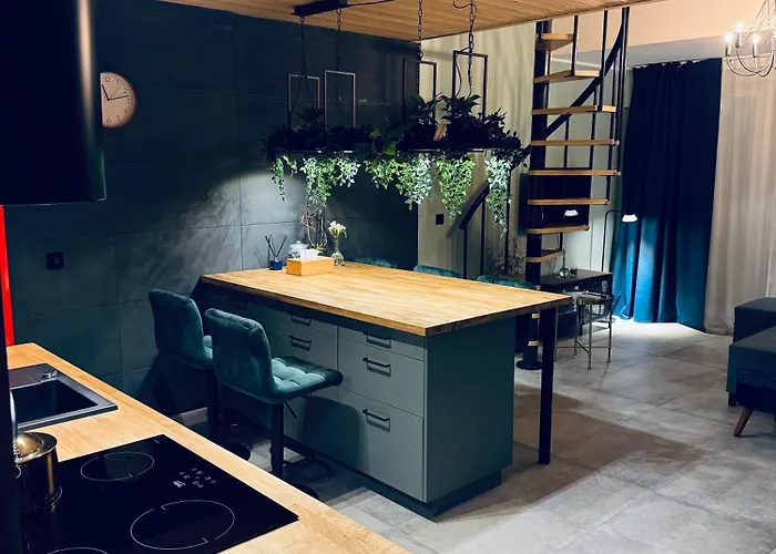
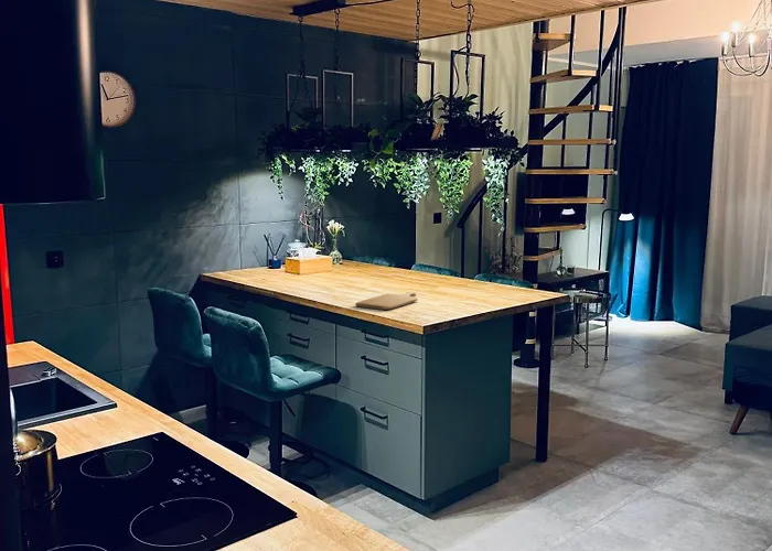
+ chopping board (393, 299)
